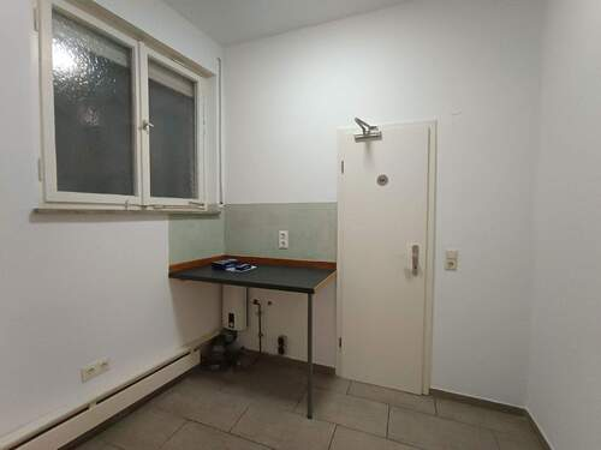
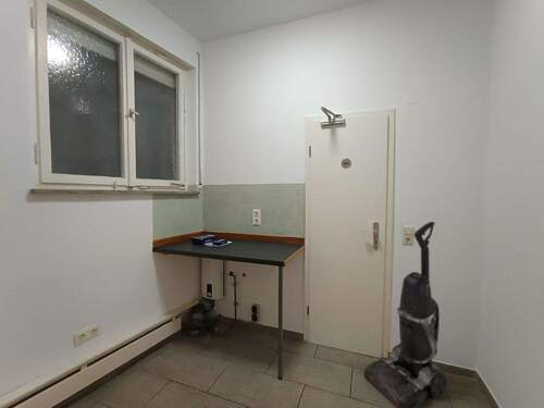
+ vacuum cleaner (406, 304)
